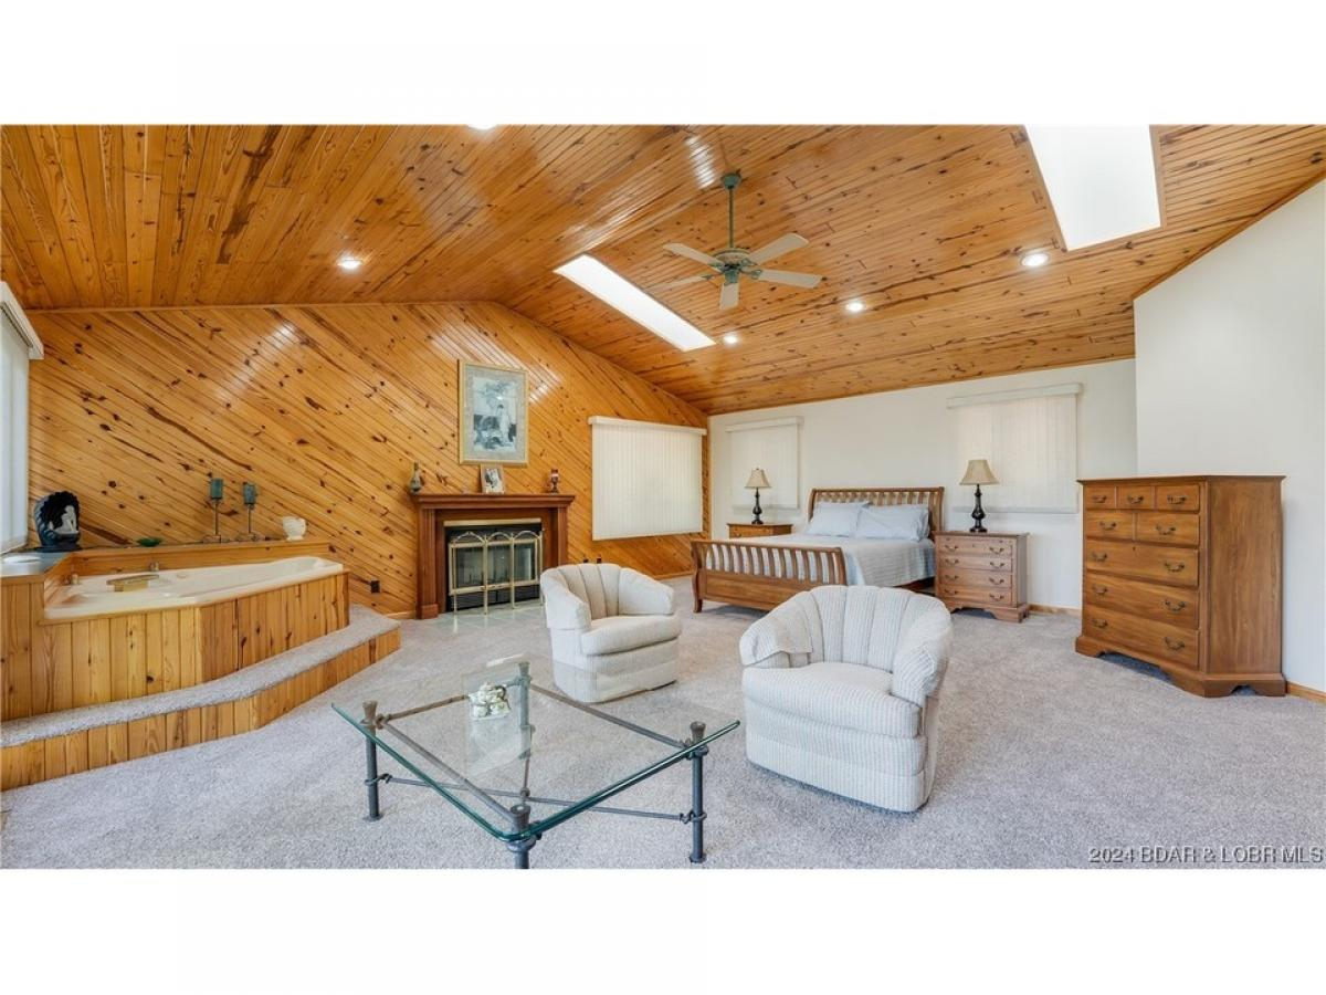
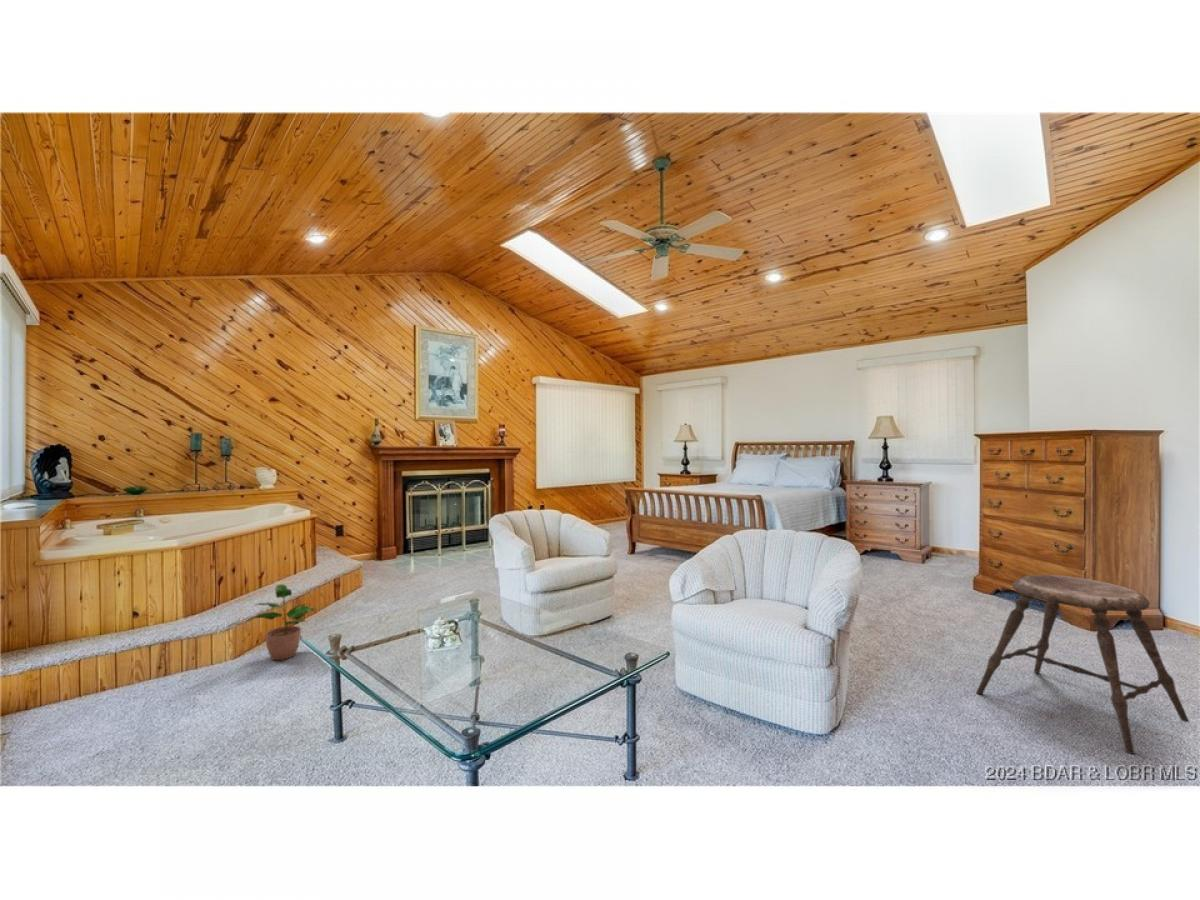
+ stool (1073, 665)
+ potted plant (283, 618)
